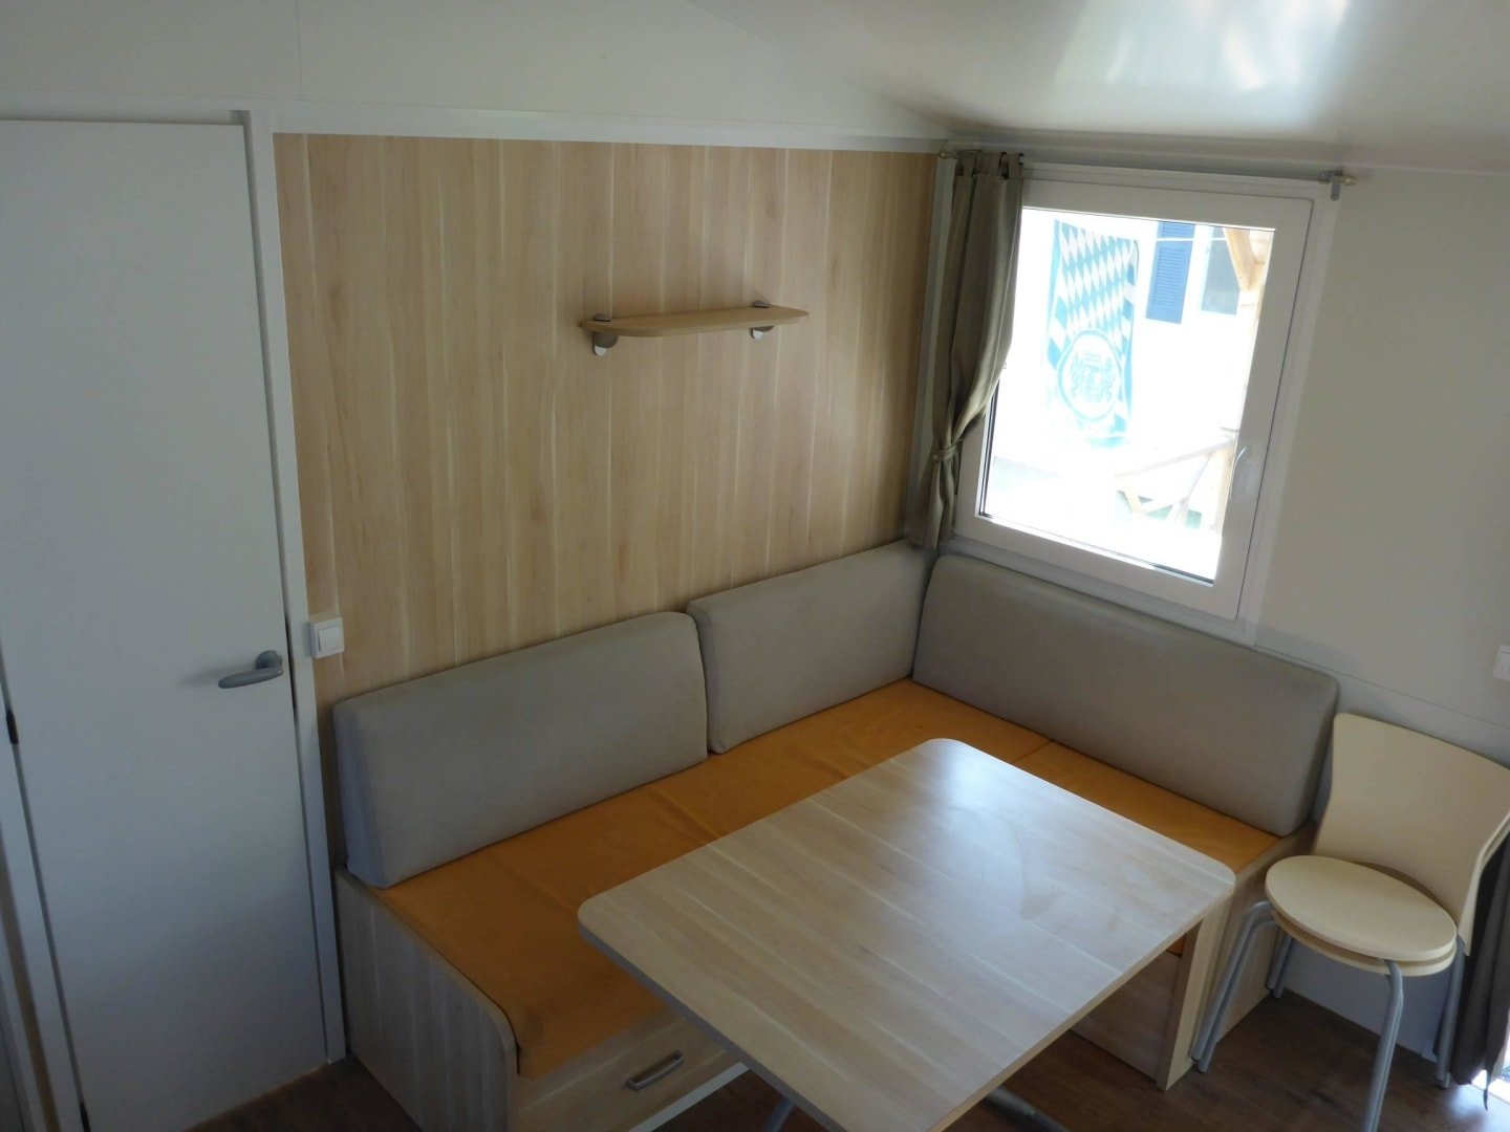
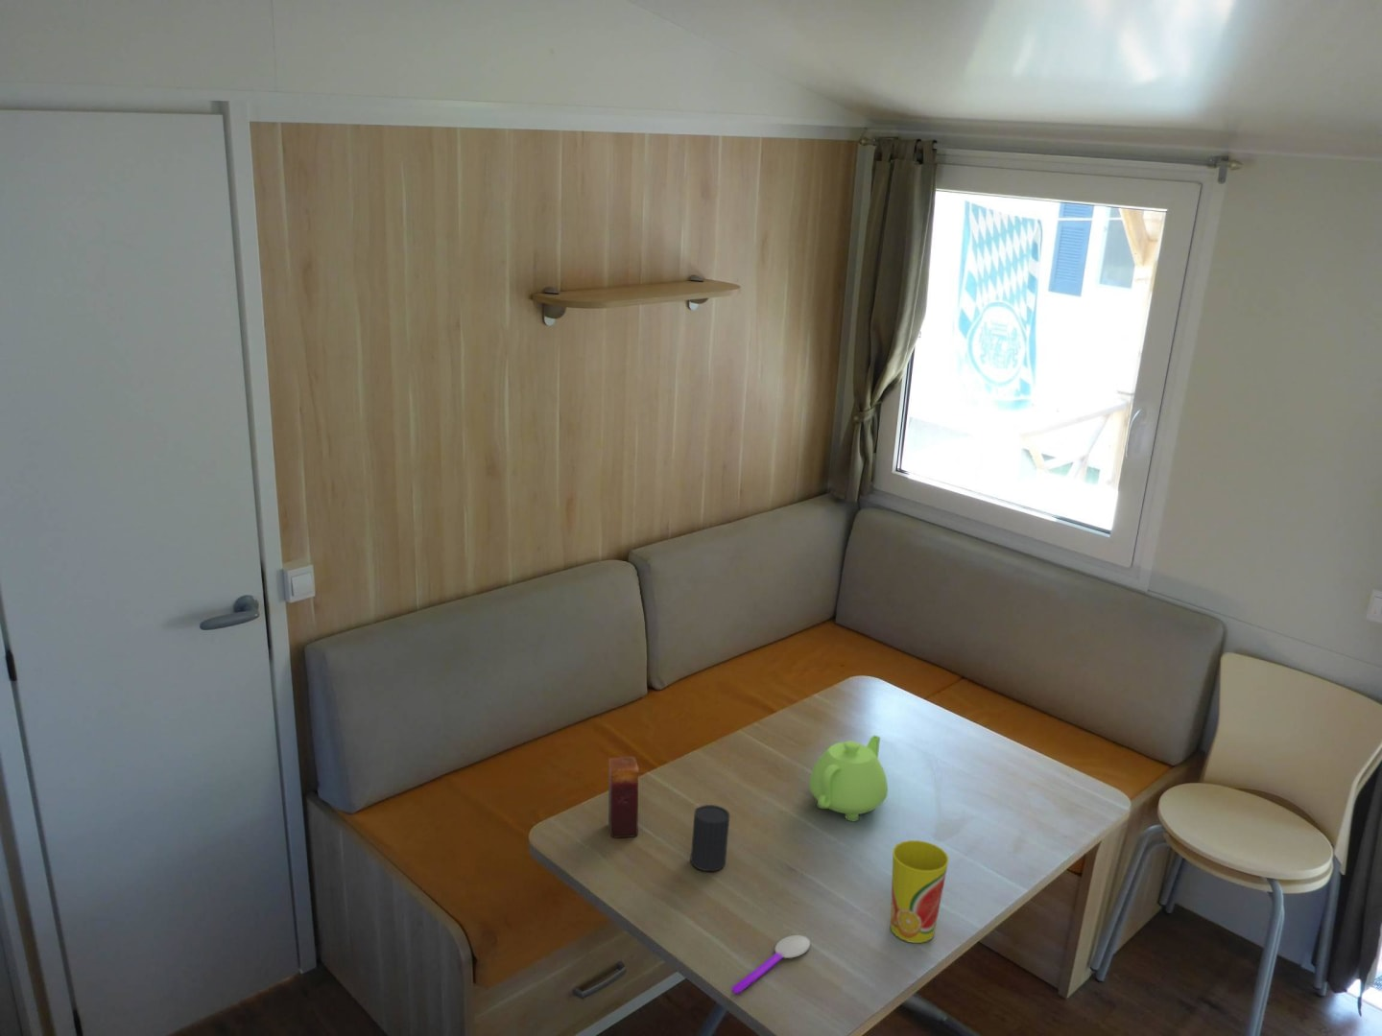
+ teapot (850, 773)
+ candle (622, 797)
+ cup (709, 838)
+ cup (915, 892)
+ spoon (770, 961)
